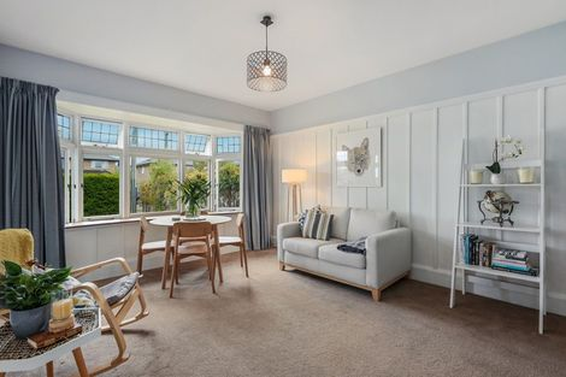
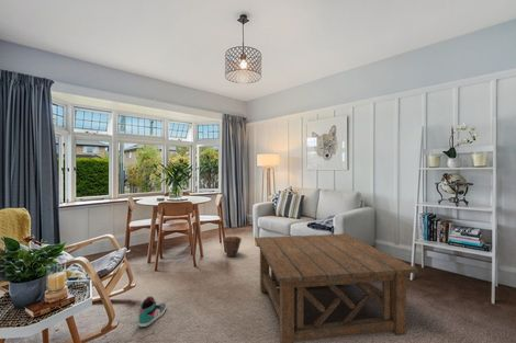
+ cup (232, 247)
+ sneaker (153, 306)
+ coffee table (321, 278)
